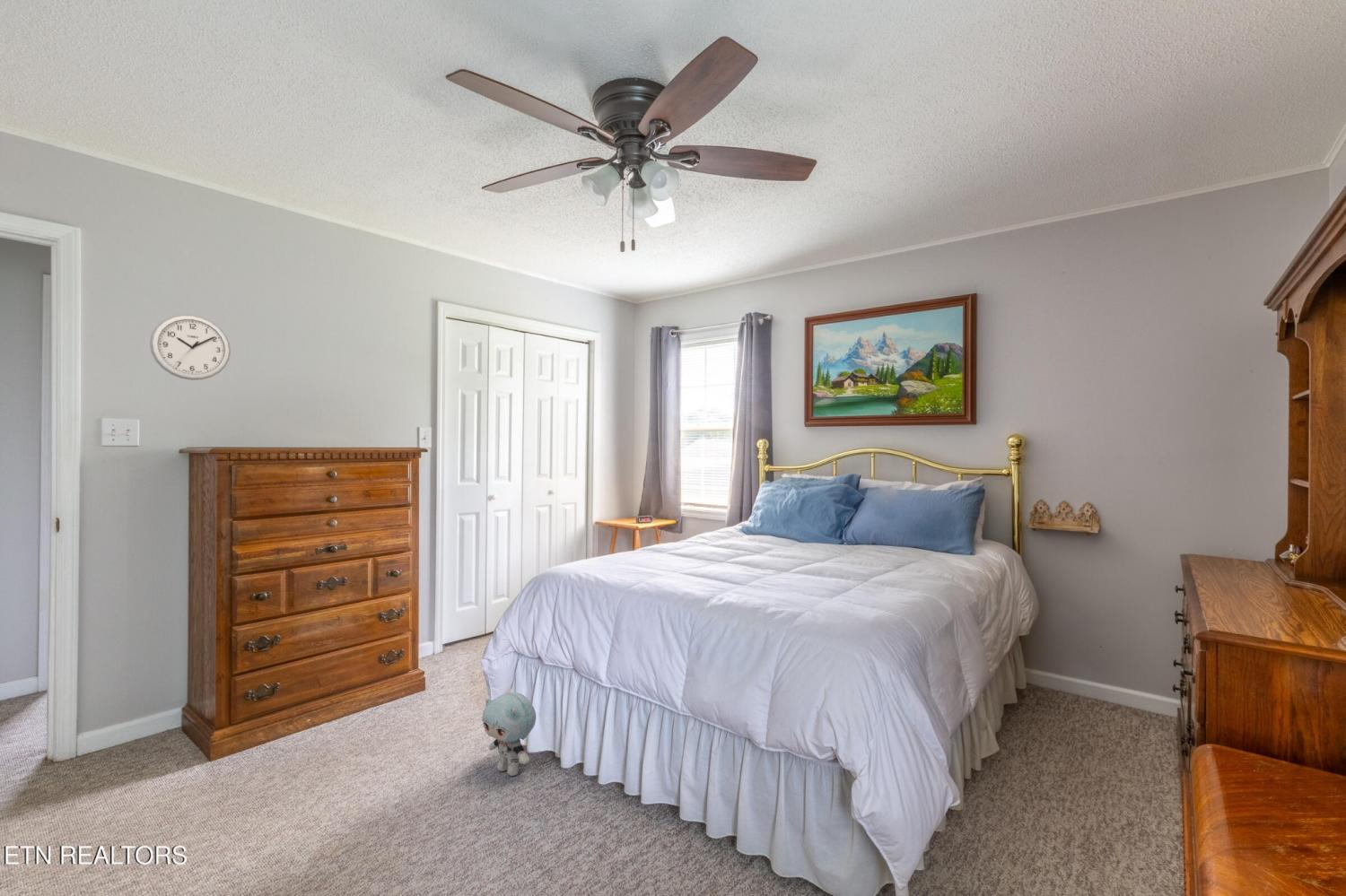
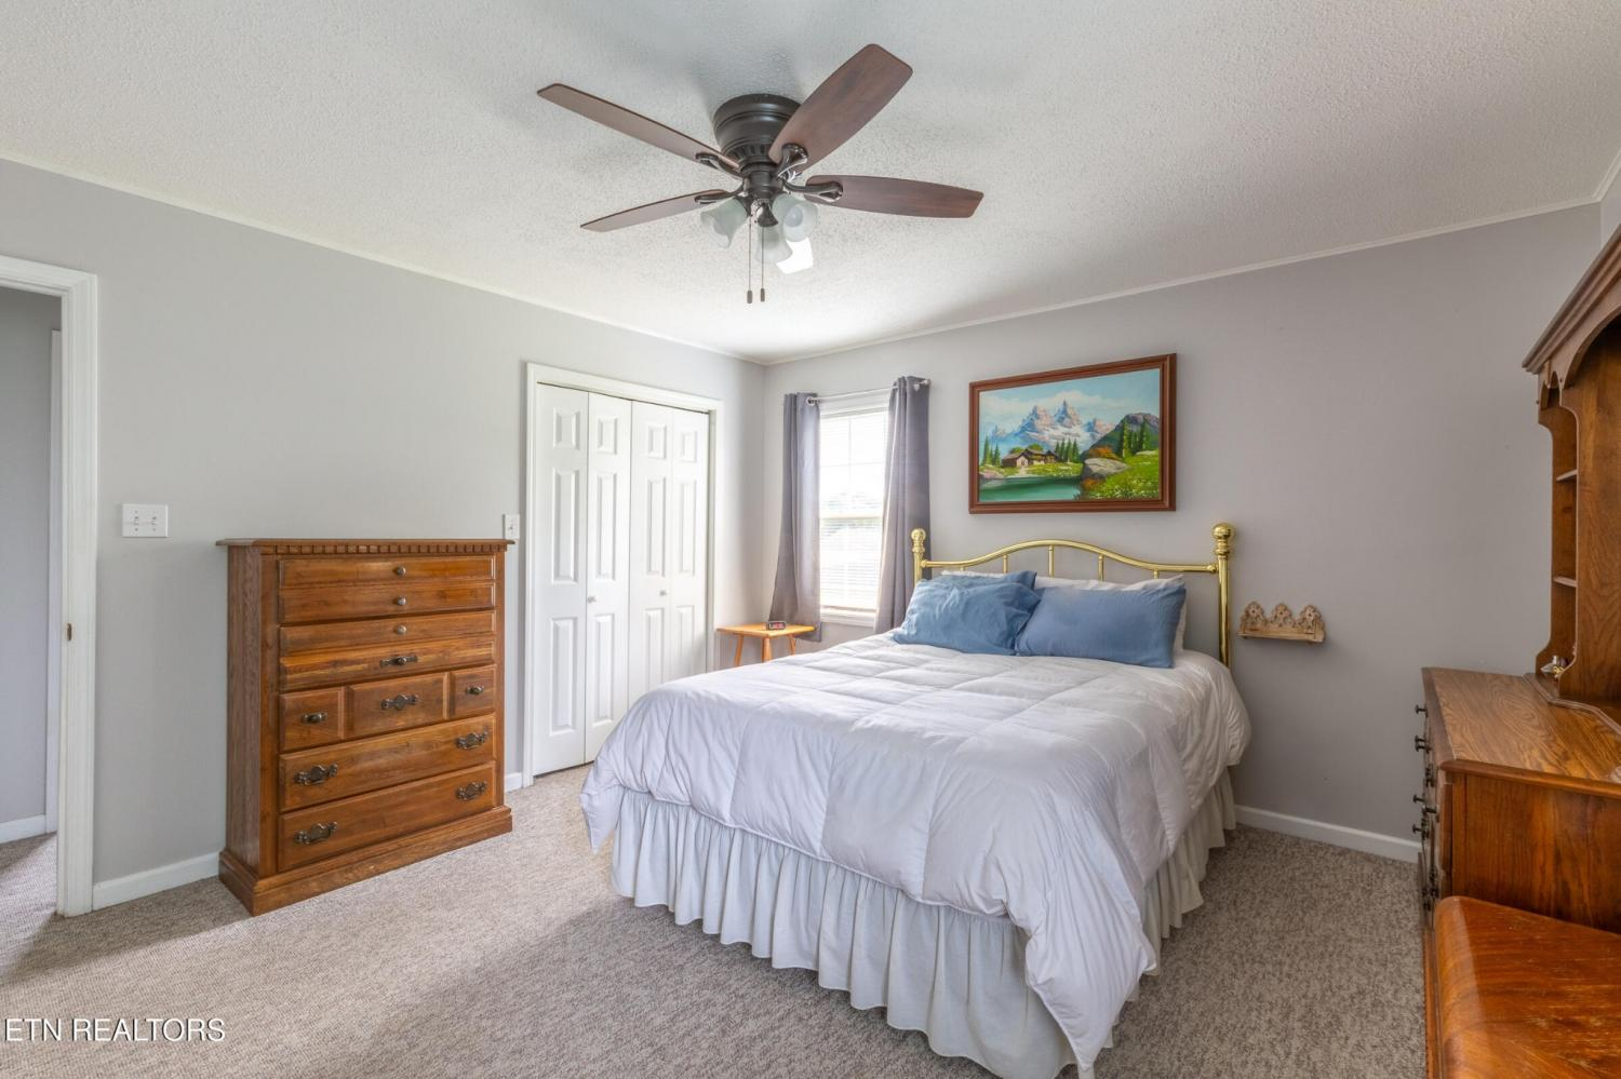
- plush toy (508, 733)
- wall clock (192, 347)
